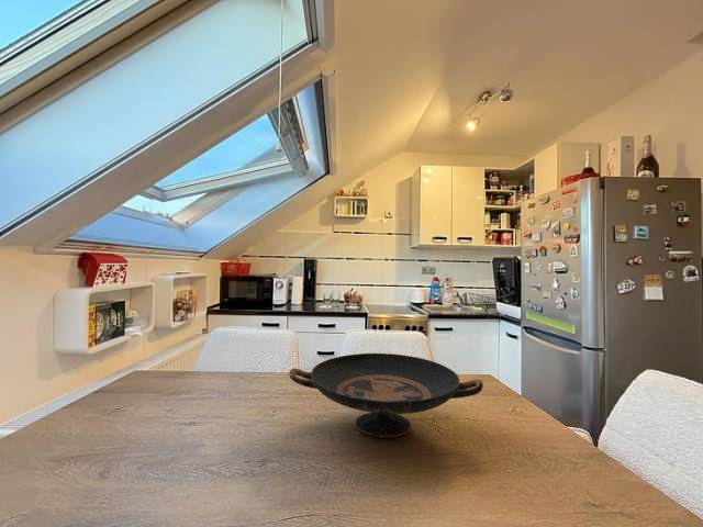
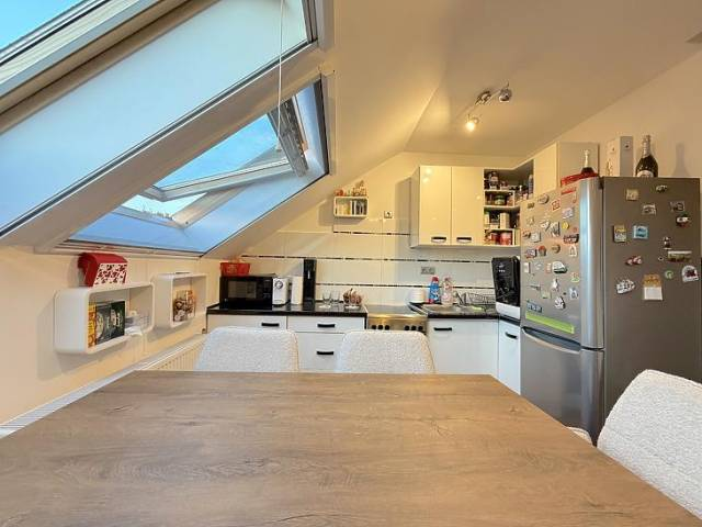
- decorative bowl (382, 397)
